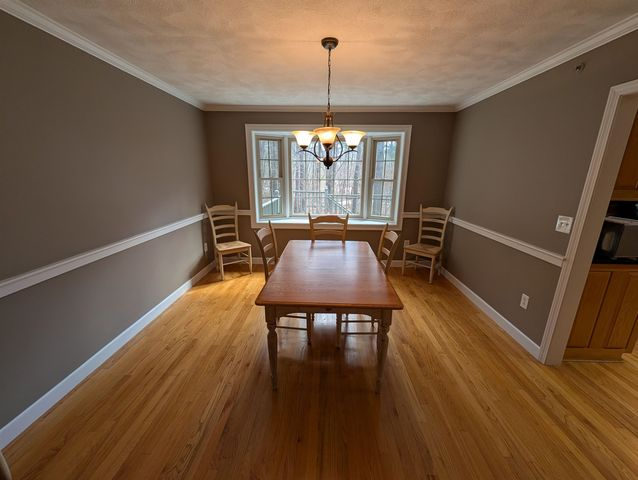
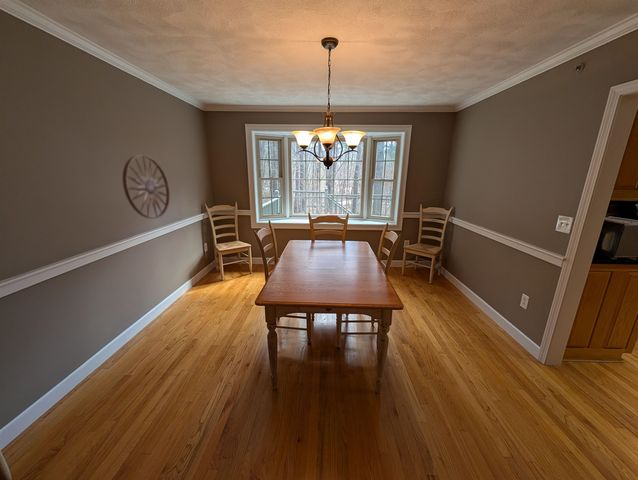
+ wall art (148, 187)
